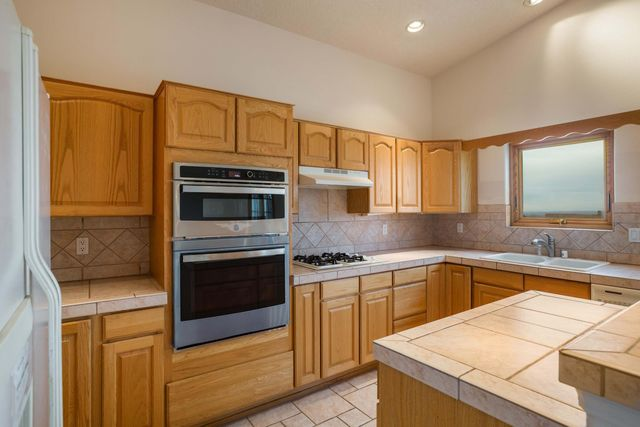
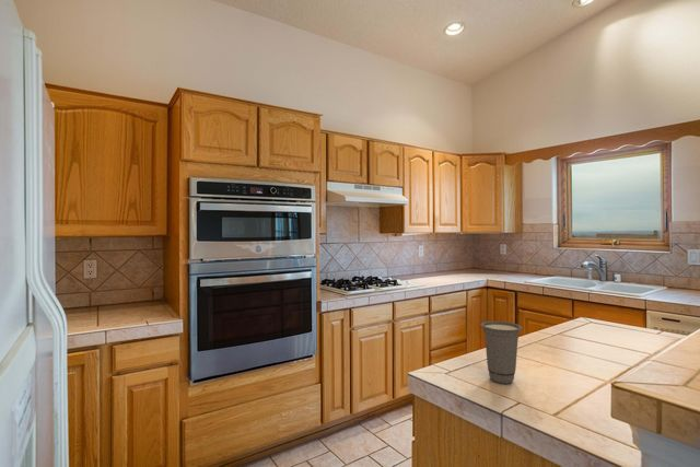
+ cup (501, 352)
